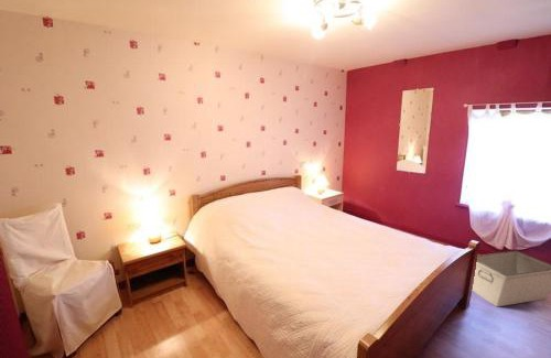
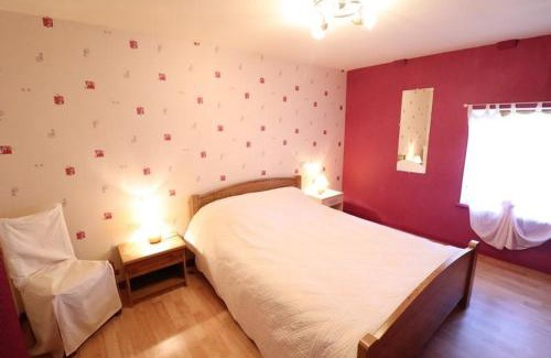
- storage bin (509, 278)
